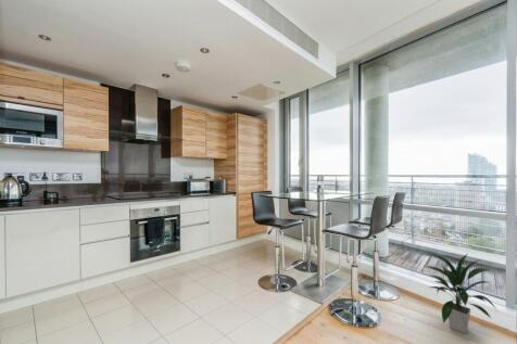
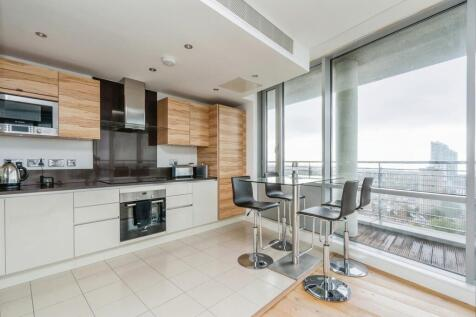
- indoor plant (456, 290)
